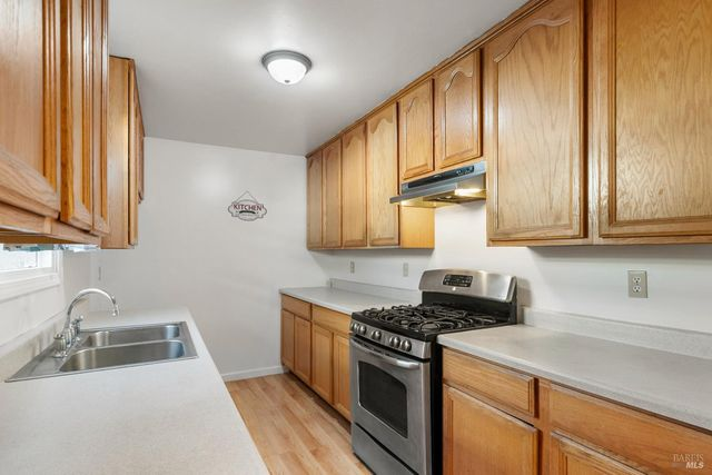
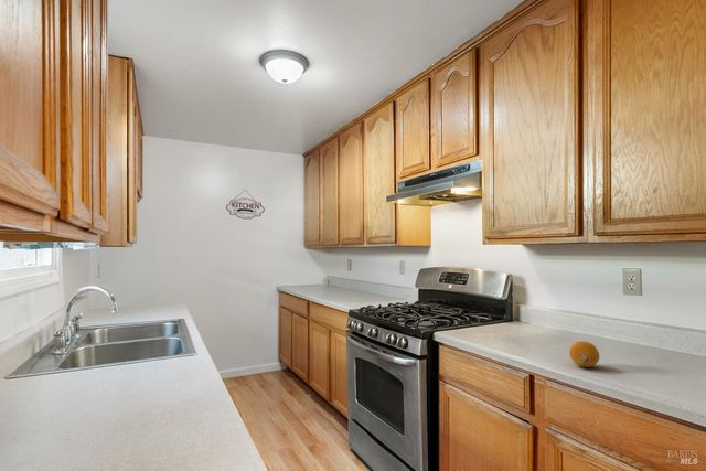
+ fruit (584, 354)
